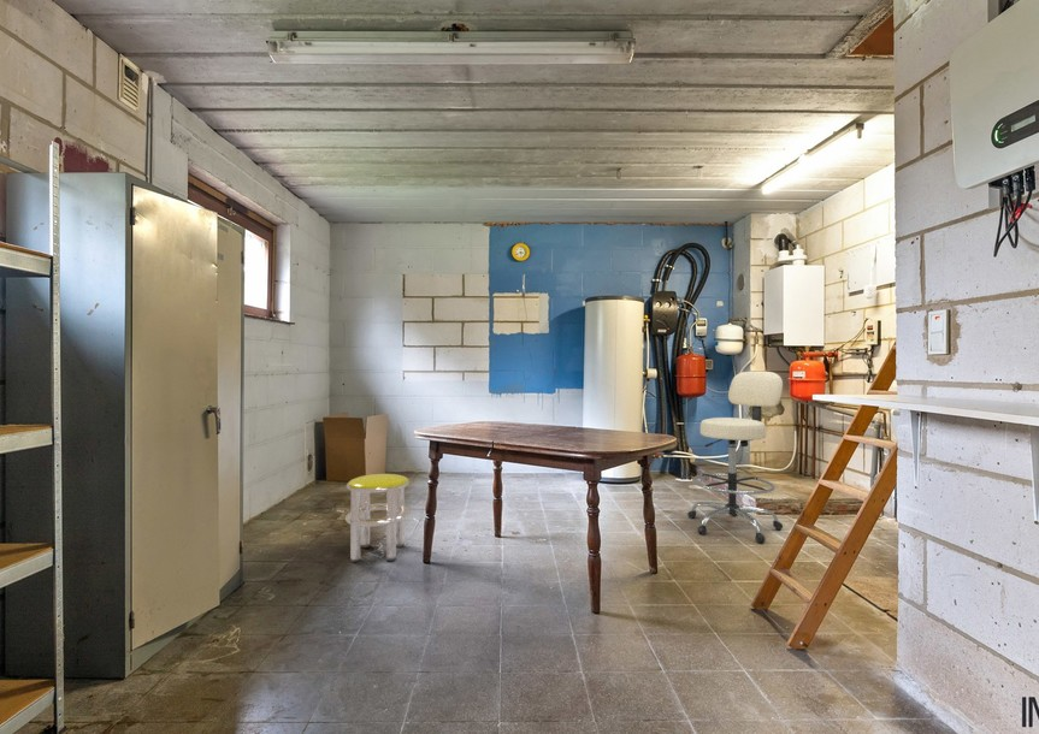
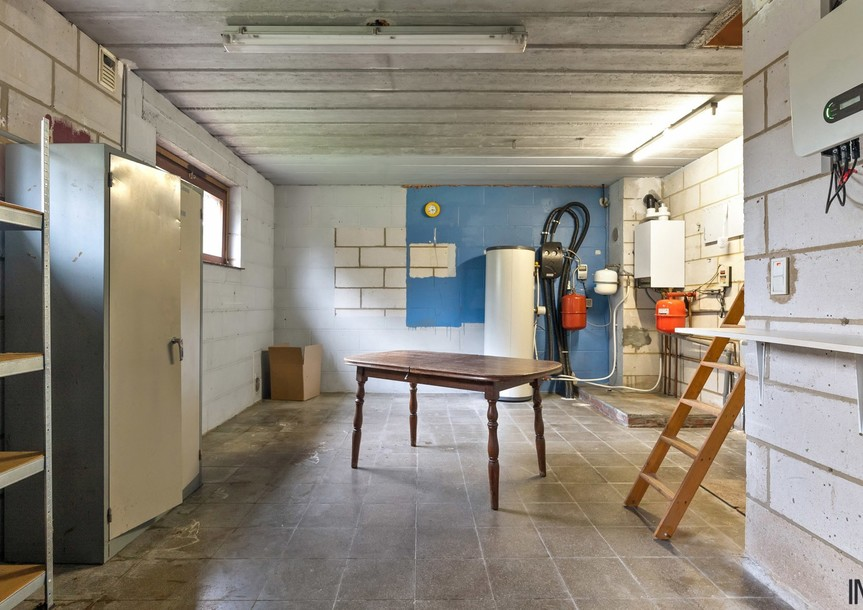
- stool (378, 519)
- stool (731, 449)
